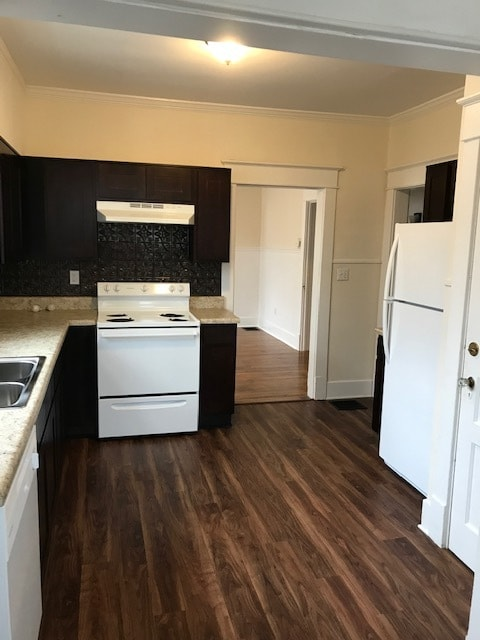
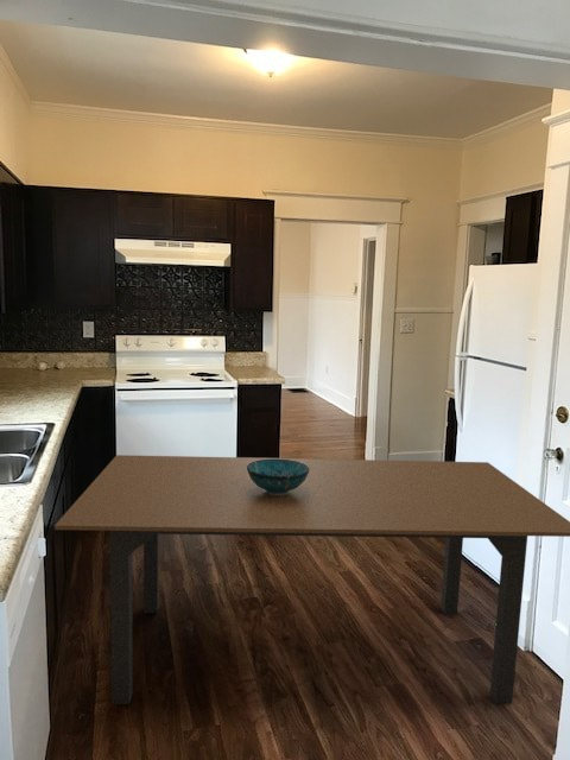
+ dining table (310, 534)
+ decorative bowl (278, 479)
